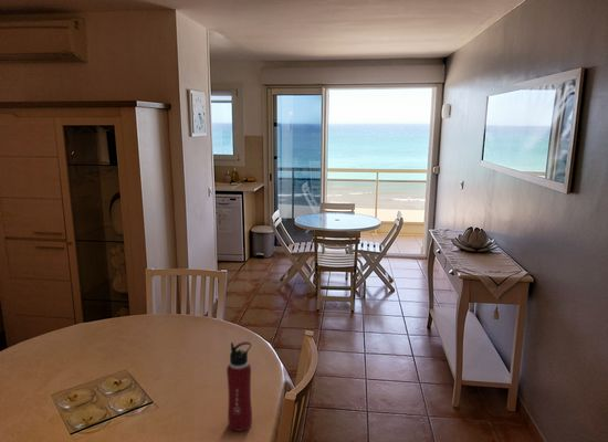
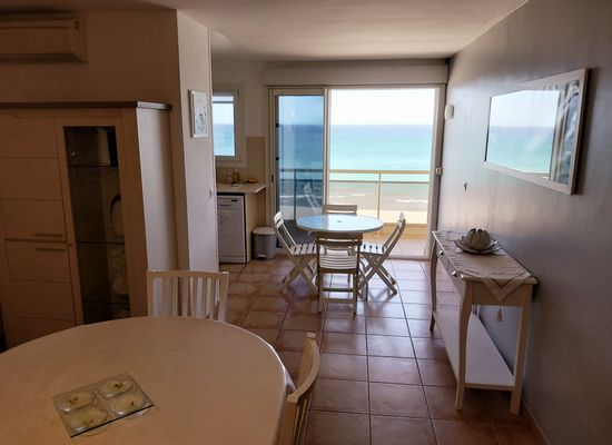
- water bottle (239, 383)
